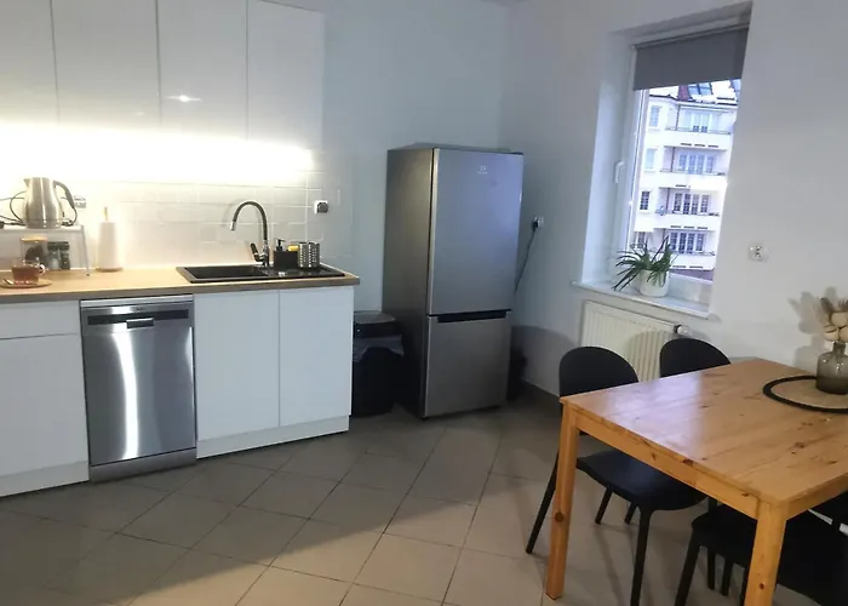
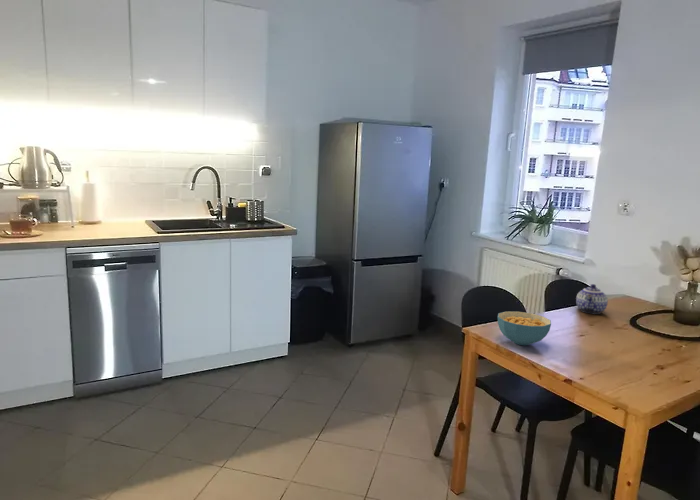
+ teapot (592, 297)
+ cereal bowl (522, 330)
